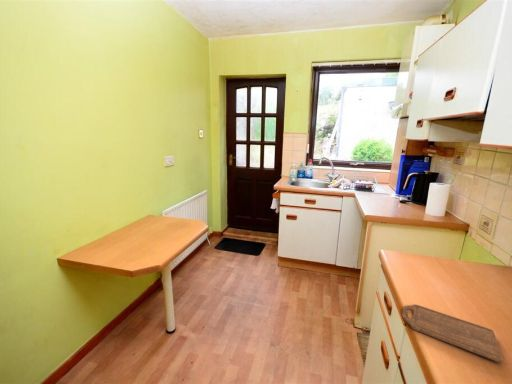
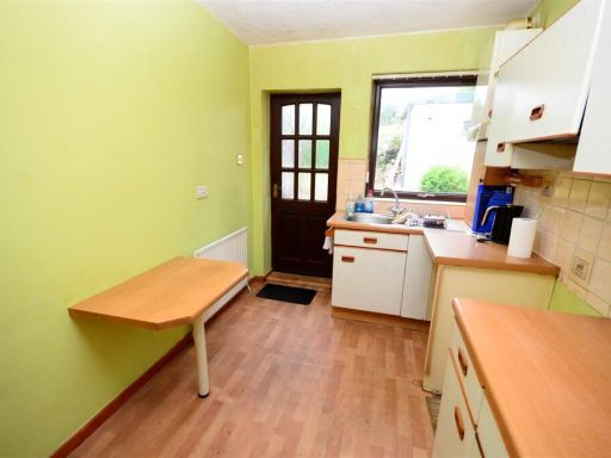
- cutting board (445, 327)
